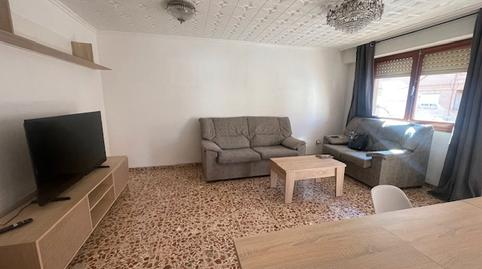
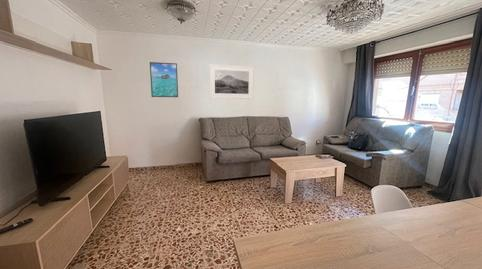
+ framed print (232, 82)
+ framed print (164, 80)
